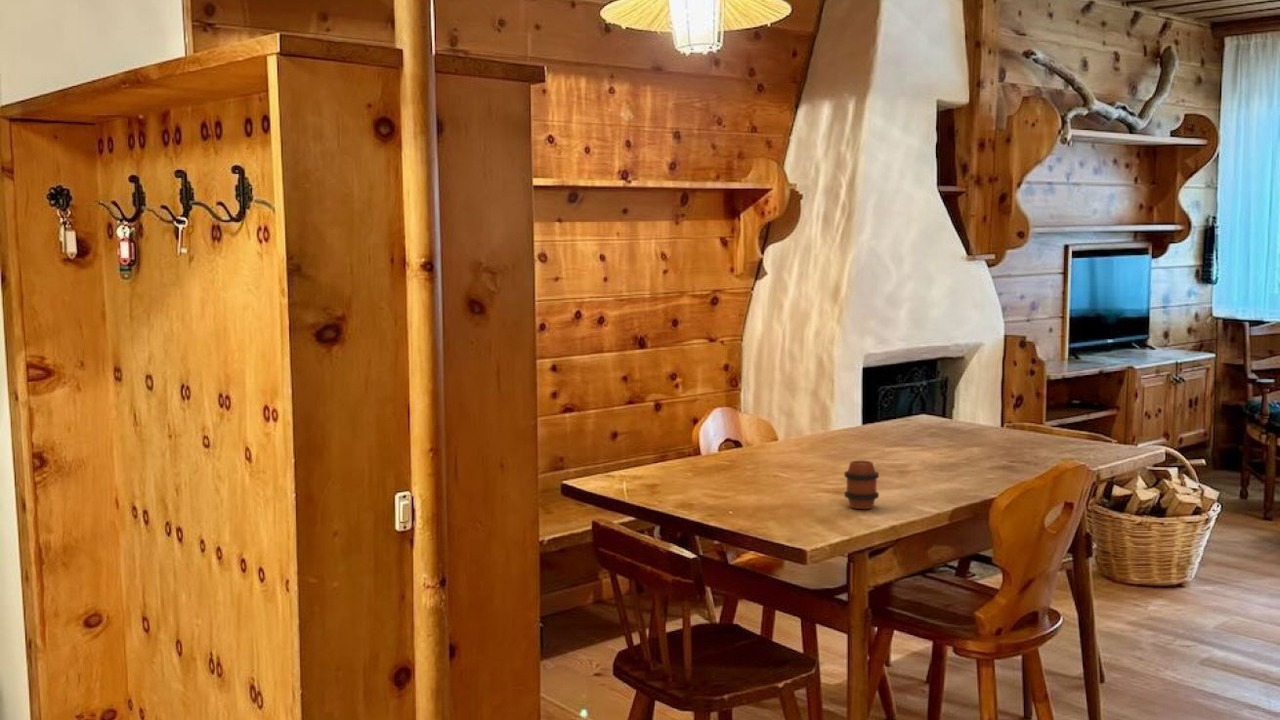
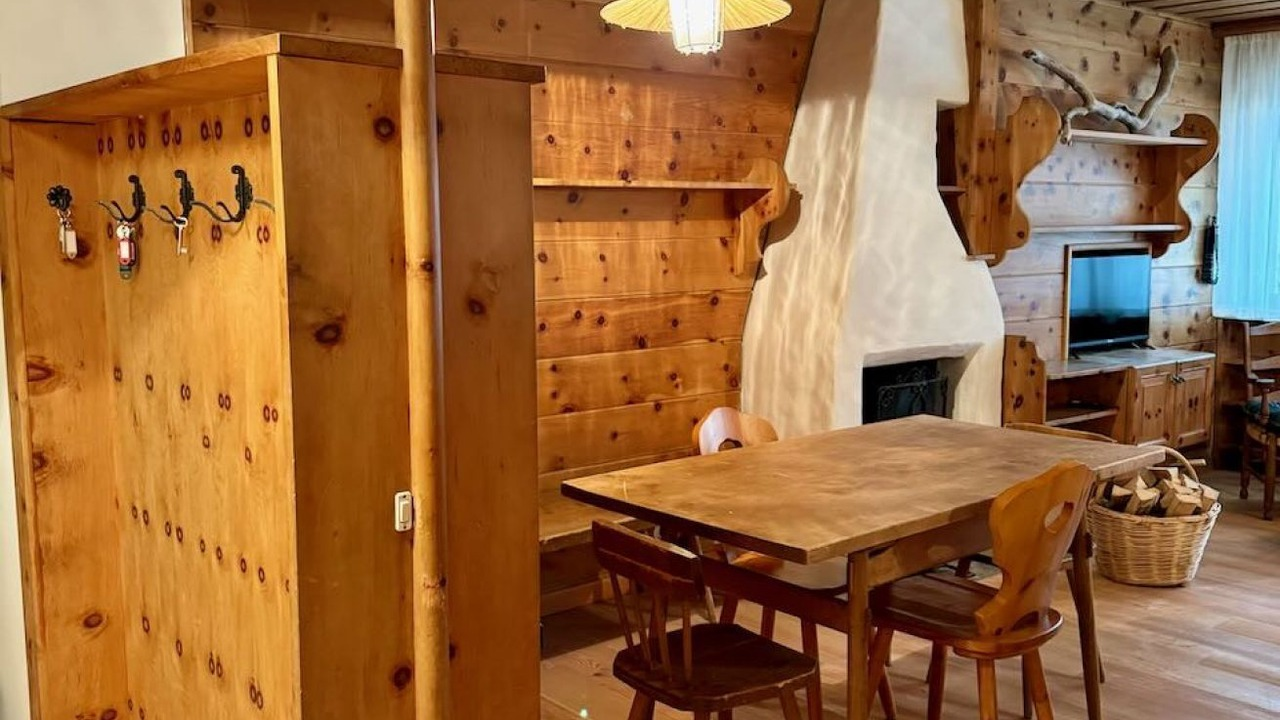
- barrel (861, 484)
